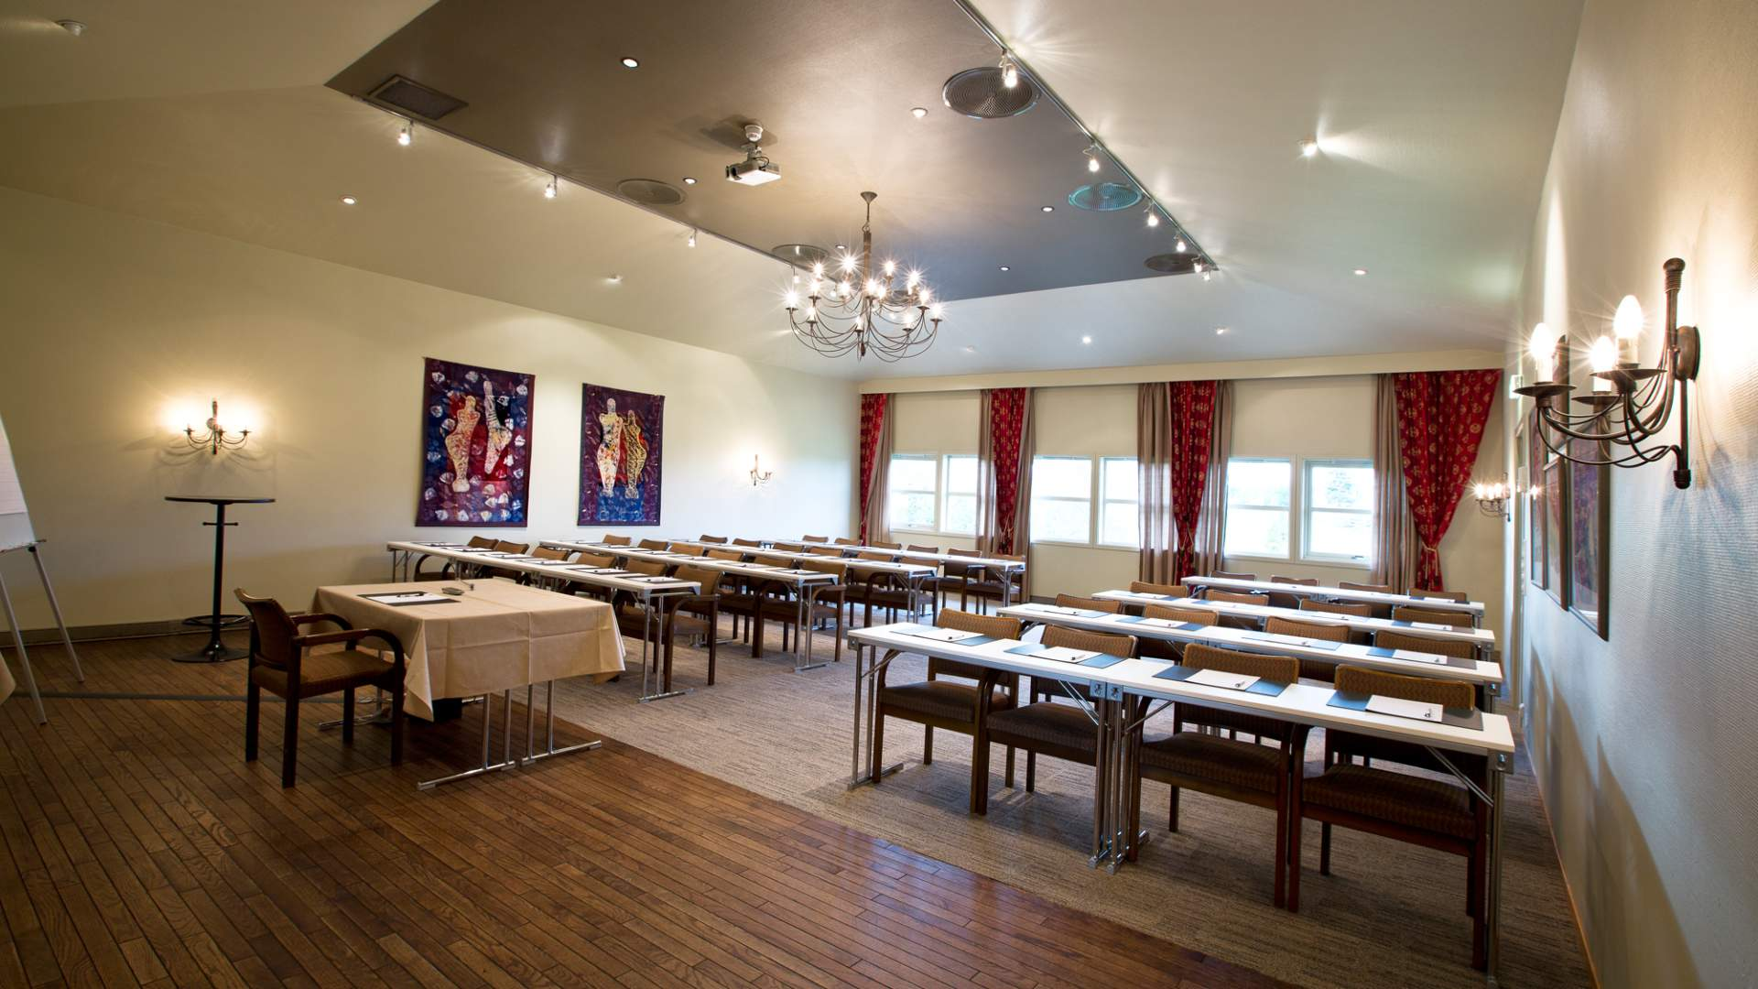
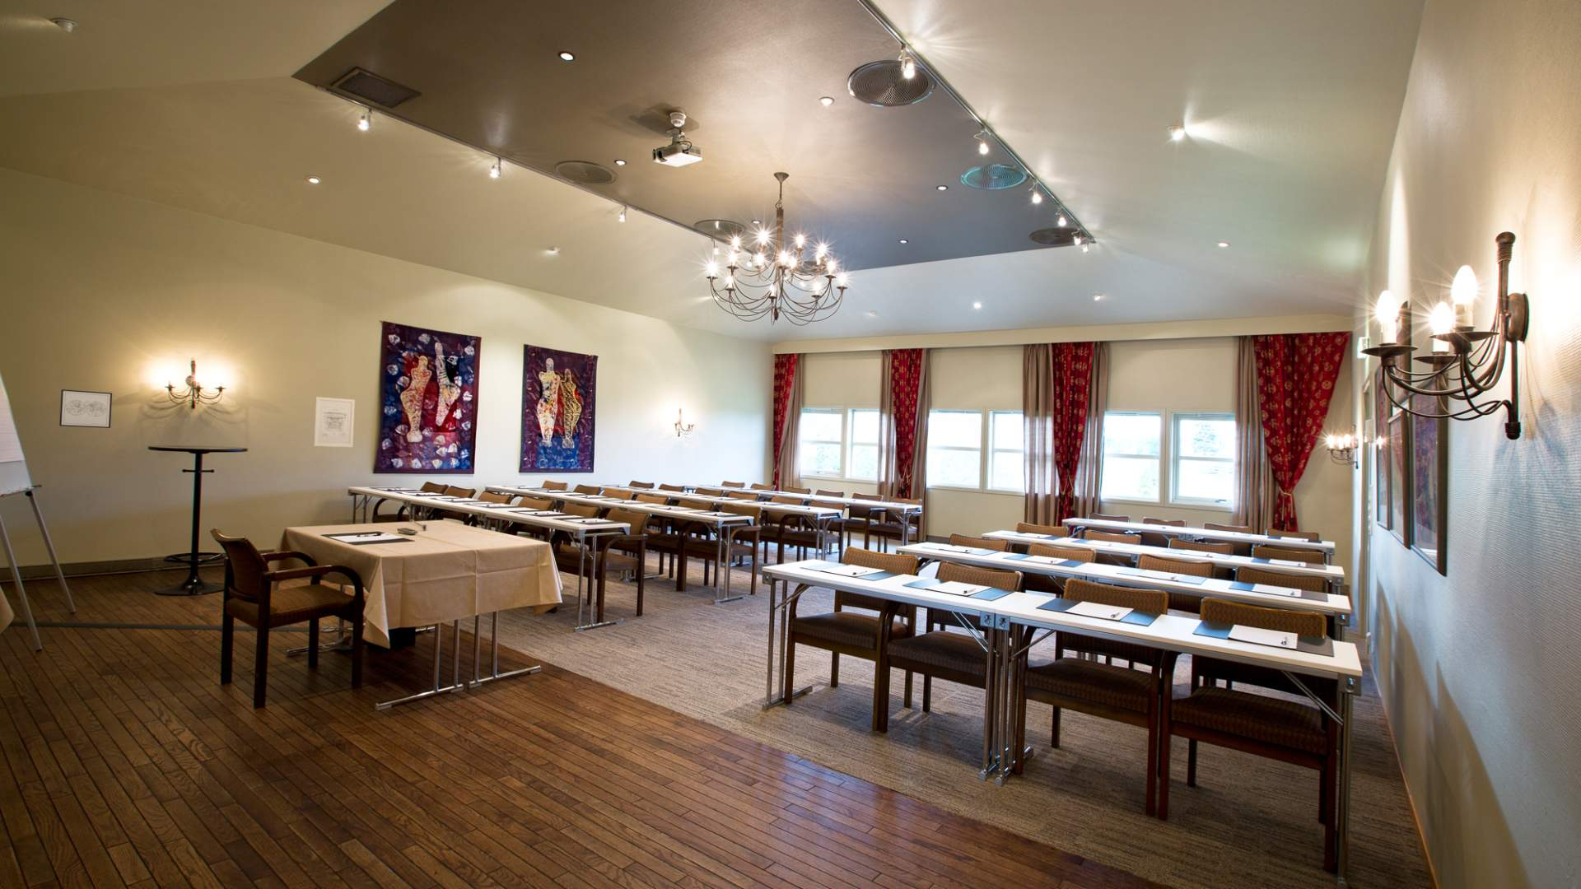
+ wall art (334, 422)
+ wall art (86, 409)
